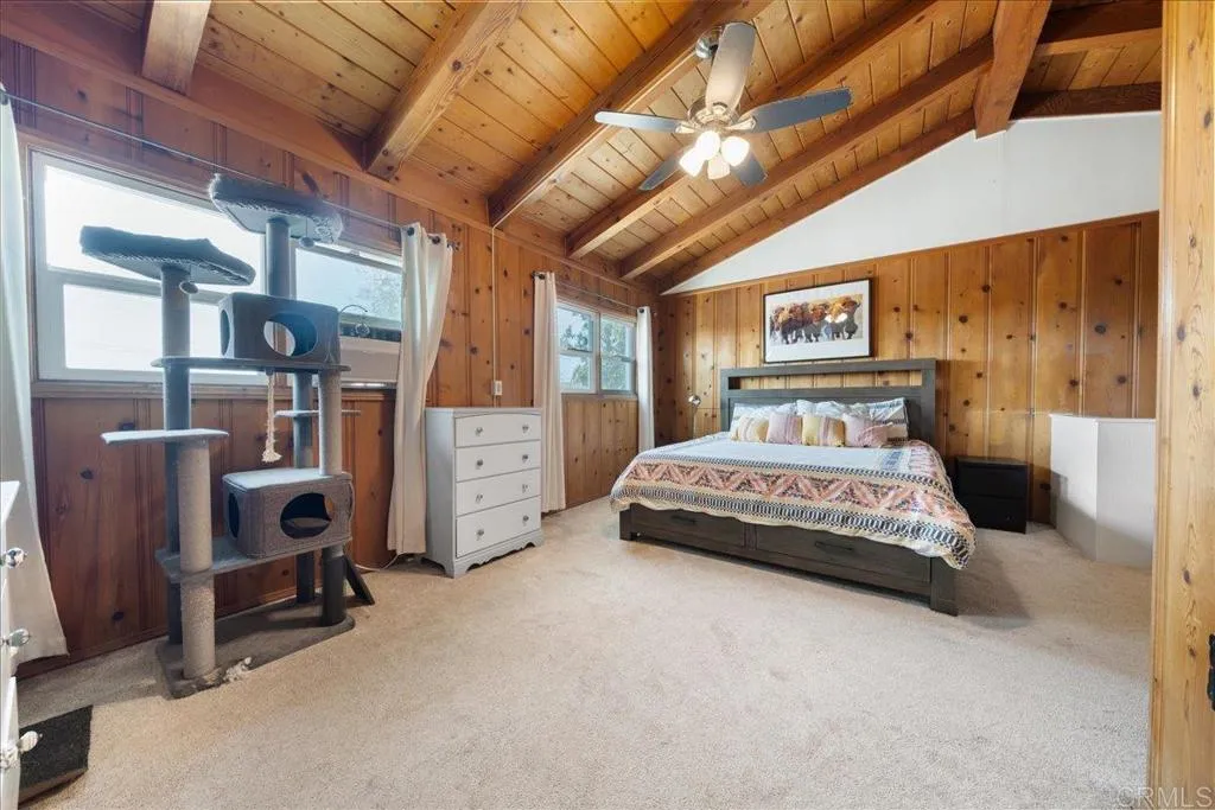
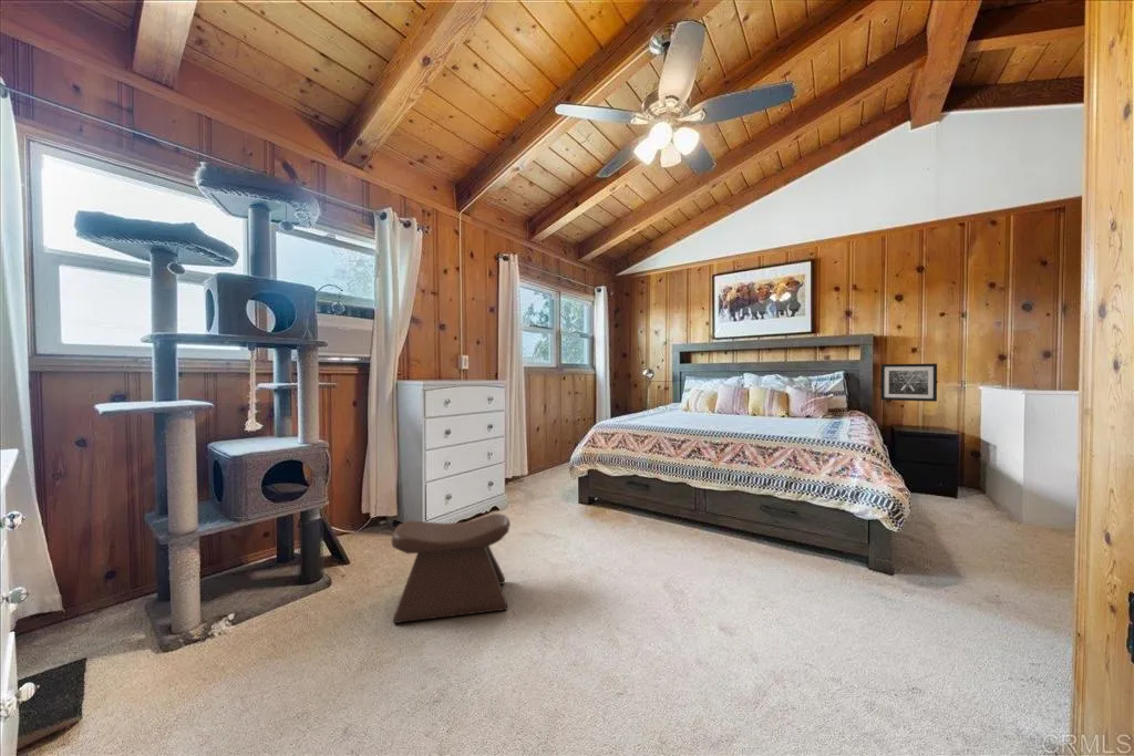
+ wall art (907, 382)
+ stool (453, 561)
